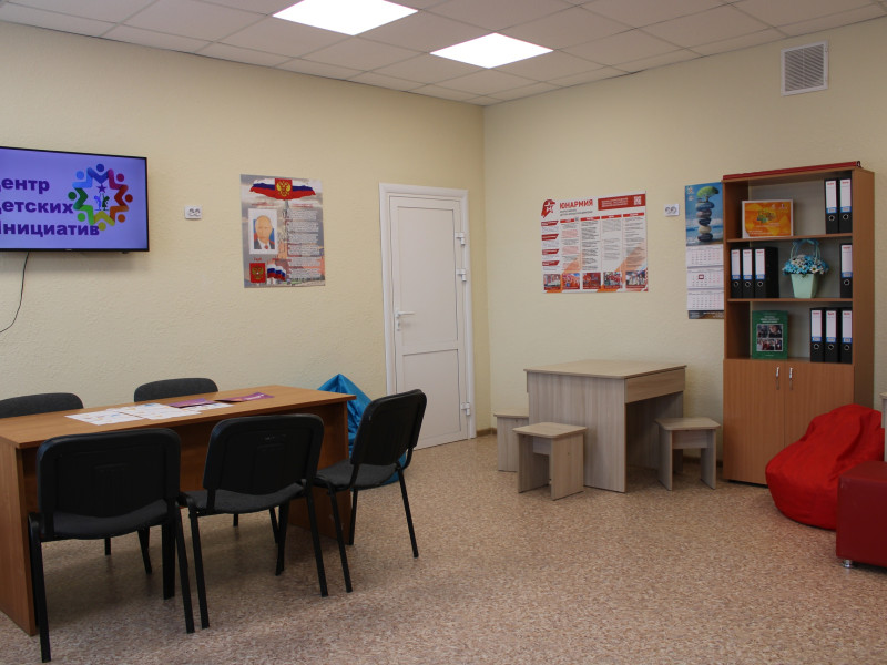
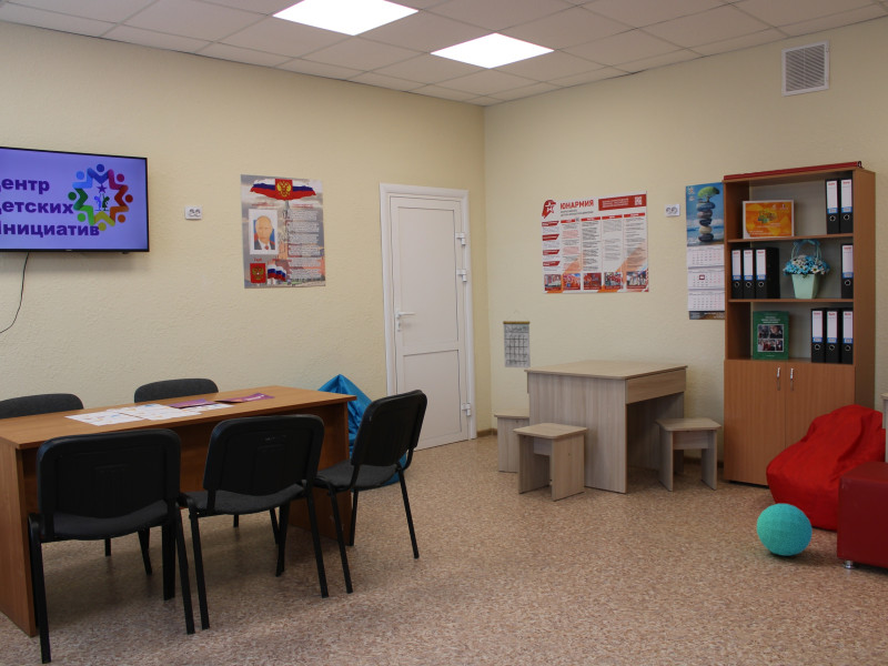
+ ball (784, 529)
+ calendar (516, 339)
